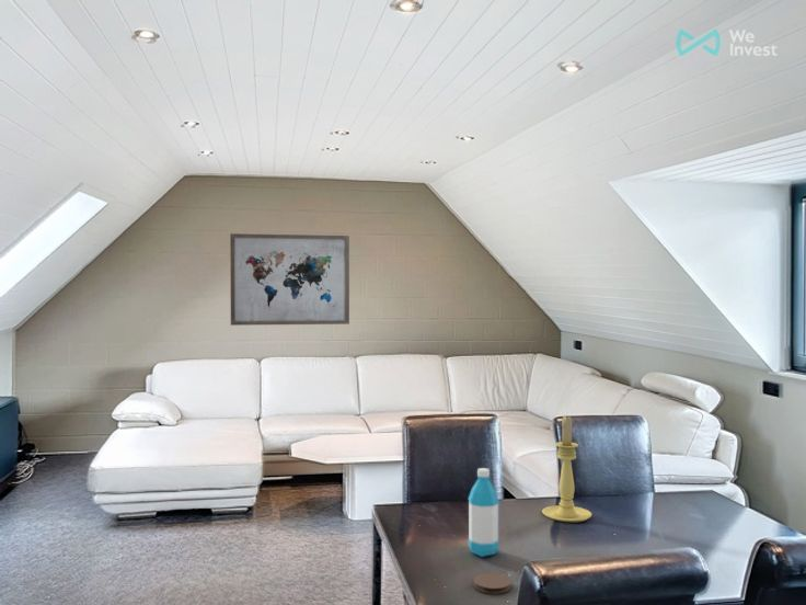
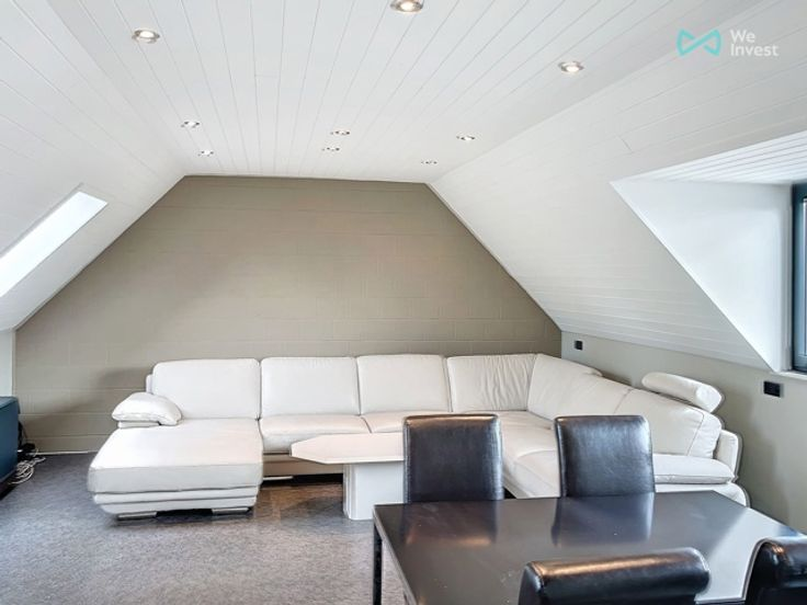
- water bottle (483, 511)
- candle holder (566, 465)
- wall art (290, 279)
- coaster (492, 582)
